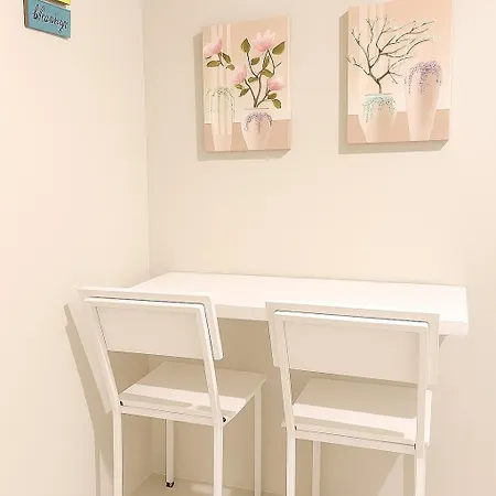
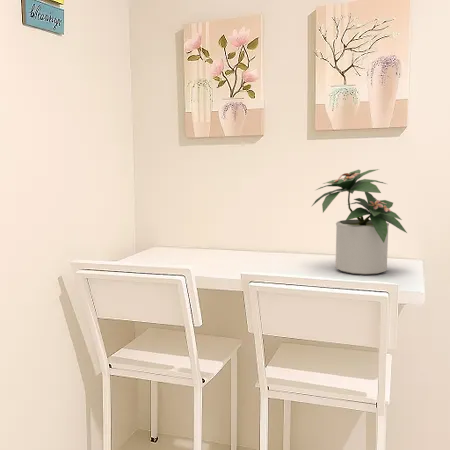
+ potted plant (354, 220)
